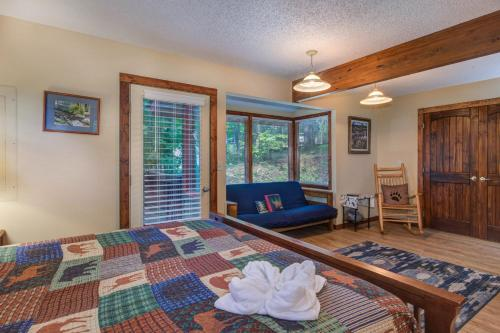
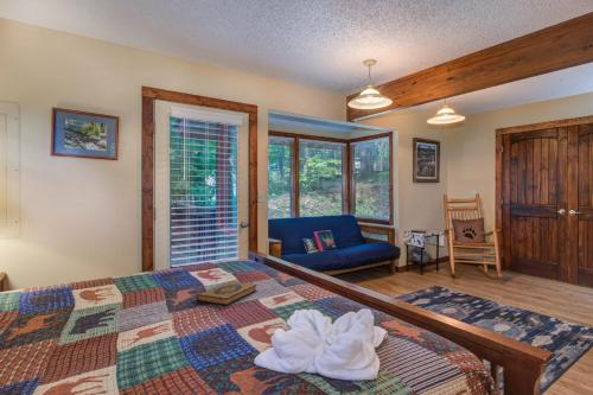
+ hardback book (228, 292)
